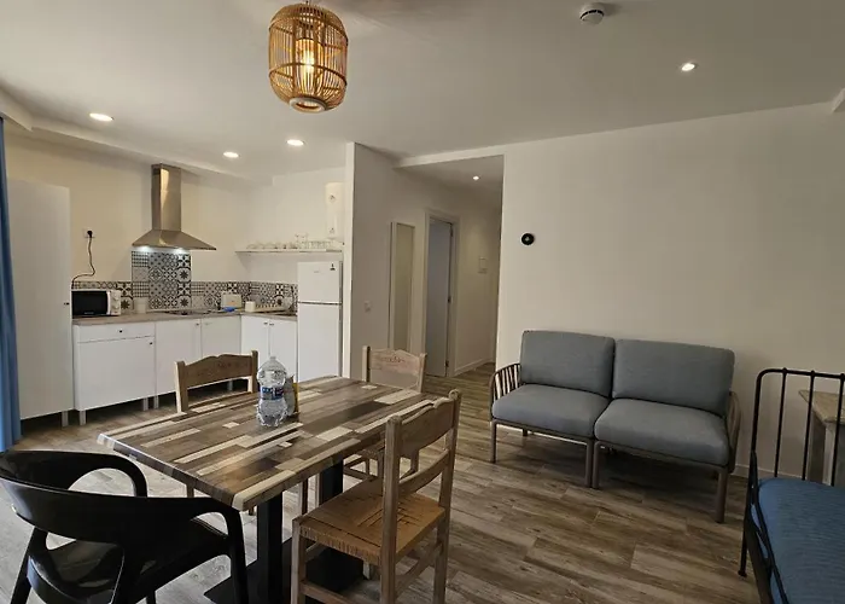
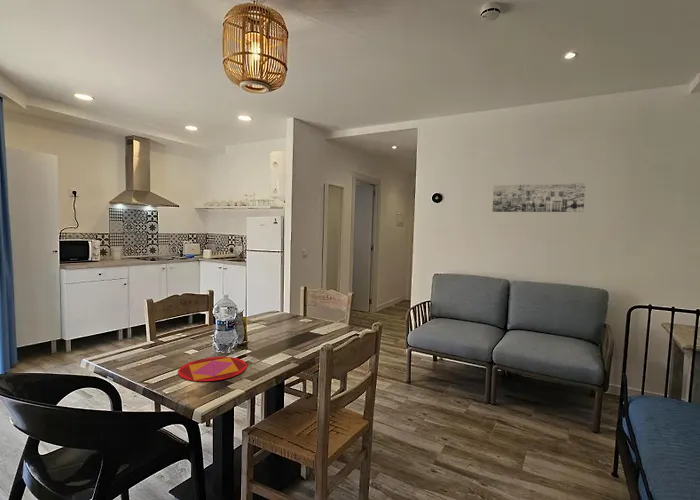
+ wall art (536, 198)
+ plate (213, 367)
